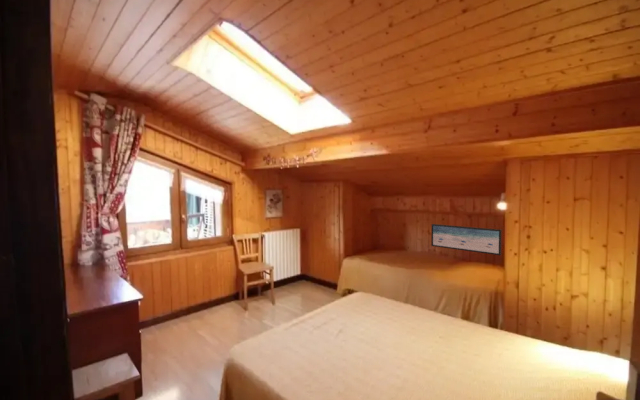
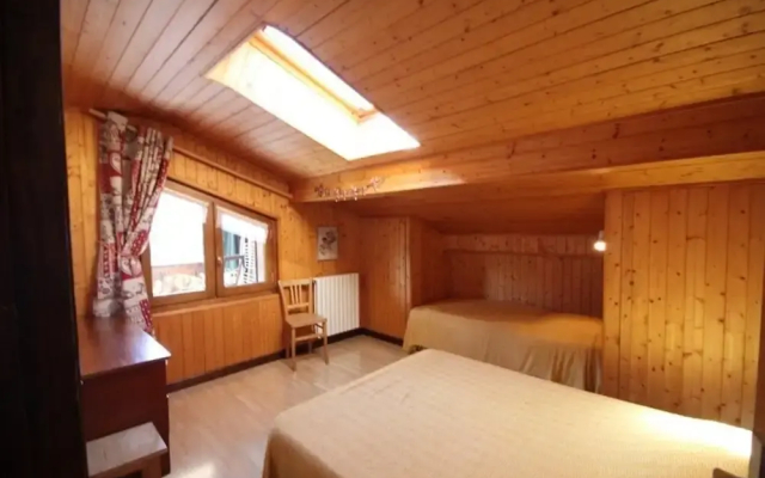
- wall art (463, 238)
